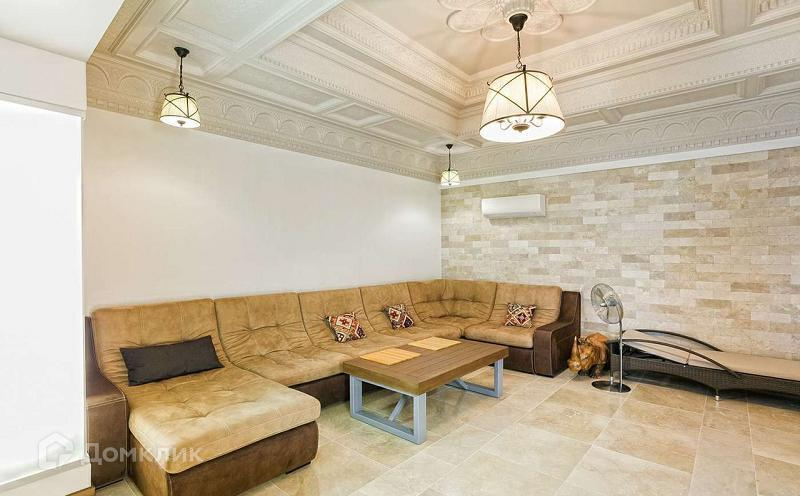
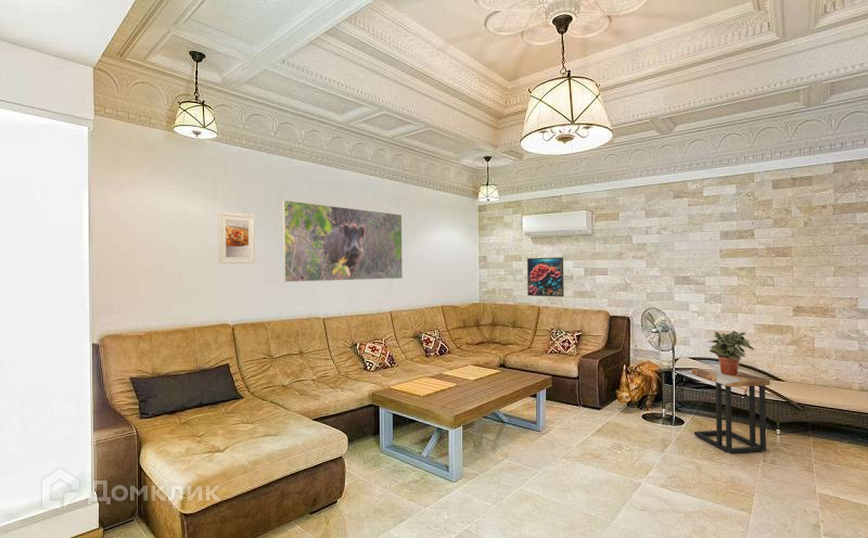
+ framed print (349, 244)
+ potted plant (728, 351)
+ side table (729, 409)
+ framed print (237, 239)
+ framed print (545, 277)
